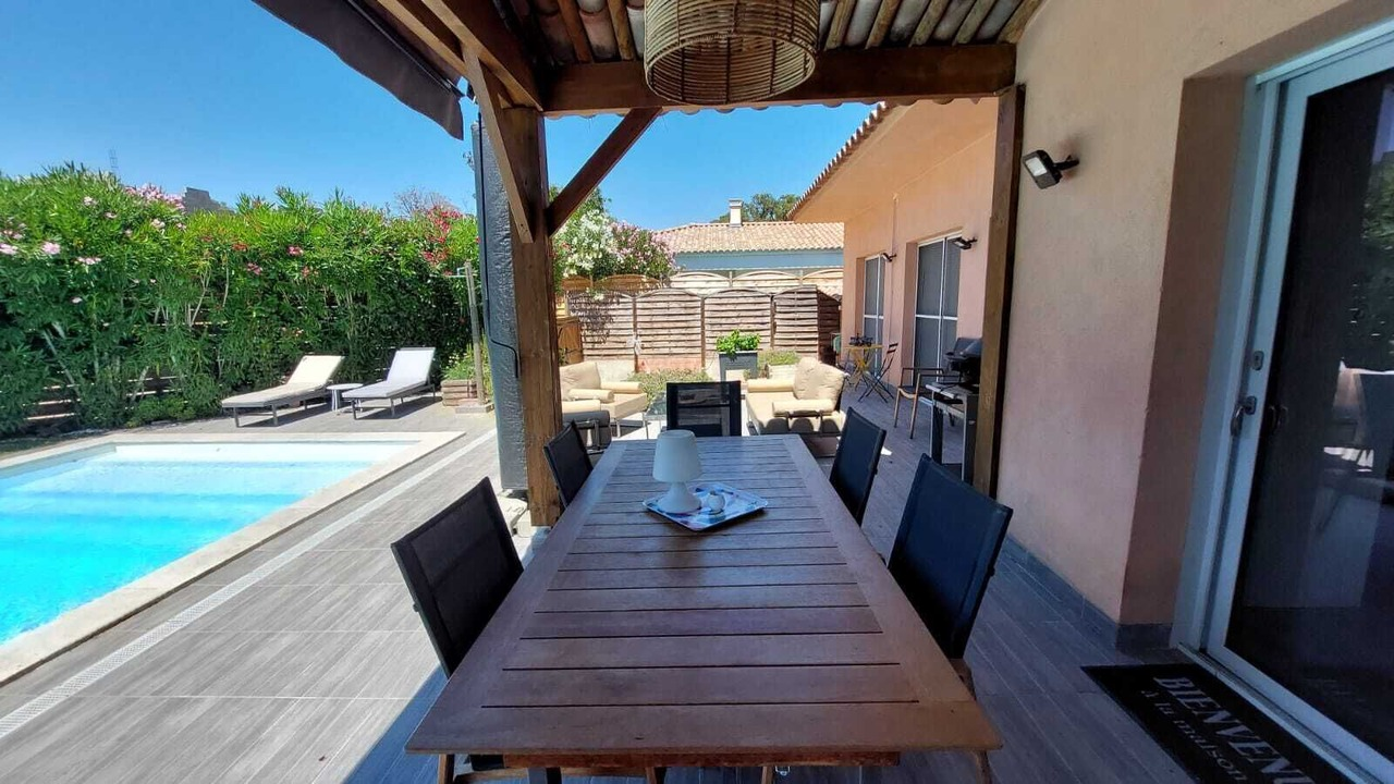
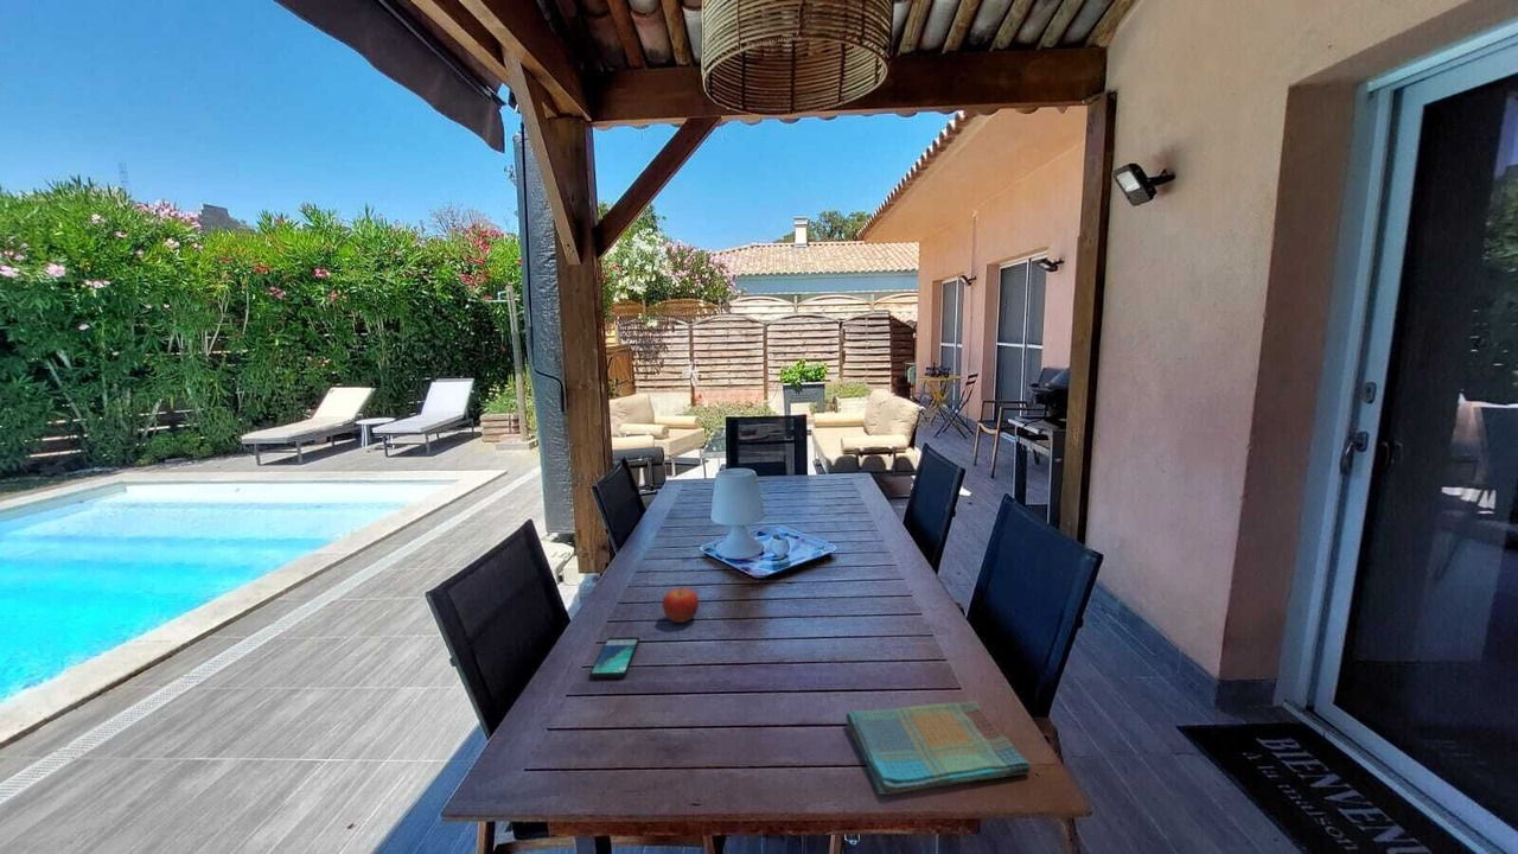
+ smartphone (616, 656)
+ dish towel (931, 739)
+ fruit (680, 603)
